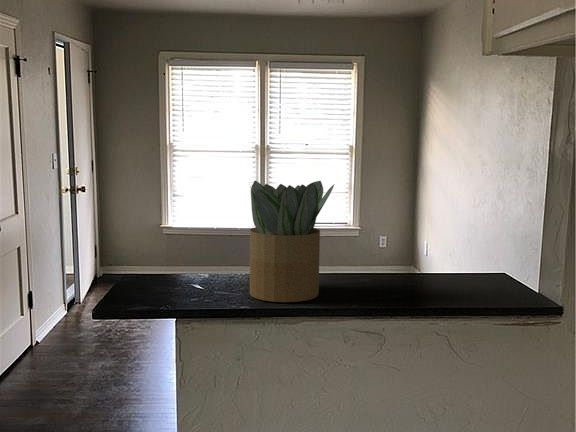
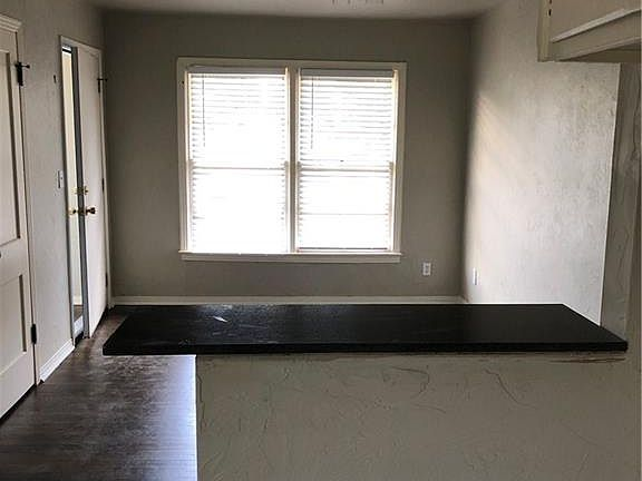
- potted plant (290, 237)
